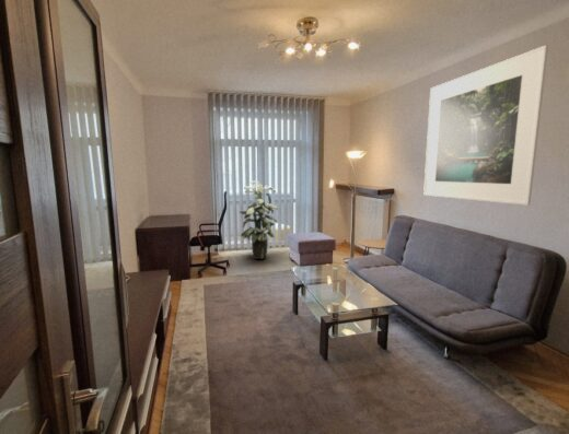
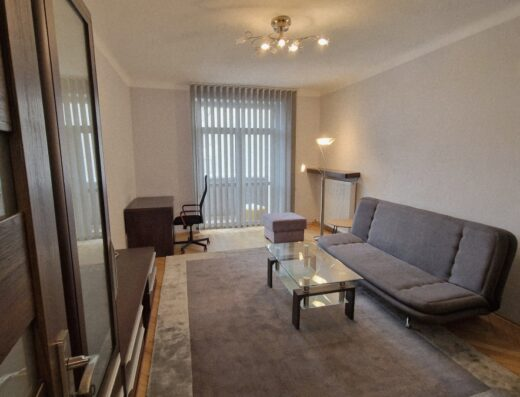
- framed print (472, 137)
- indoor plant (257, 220)
